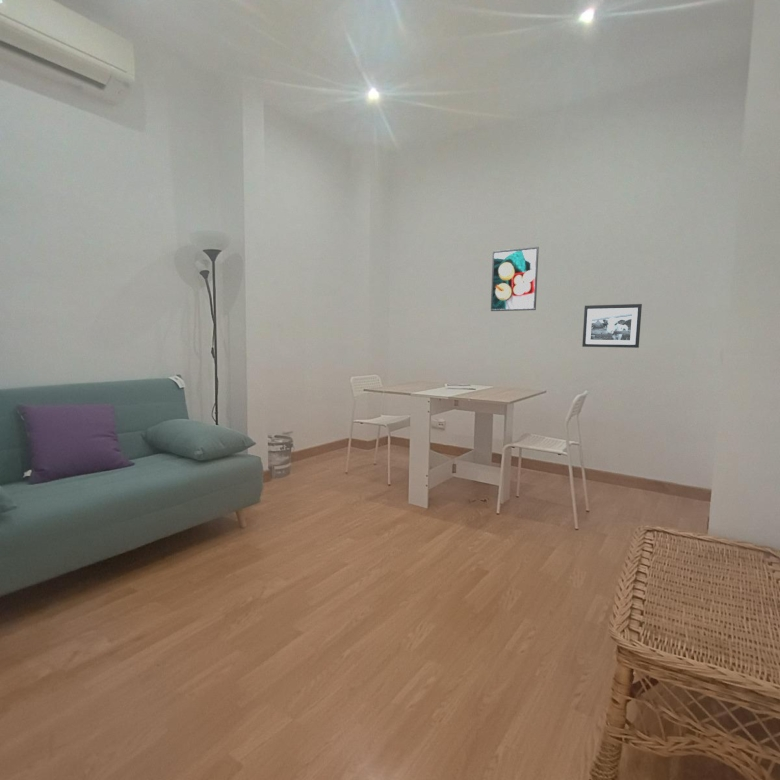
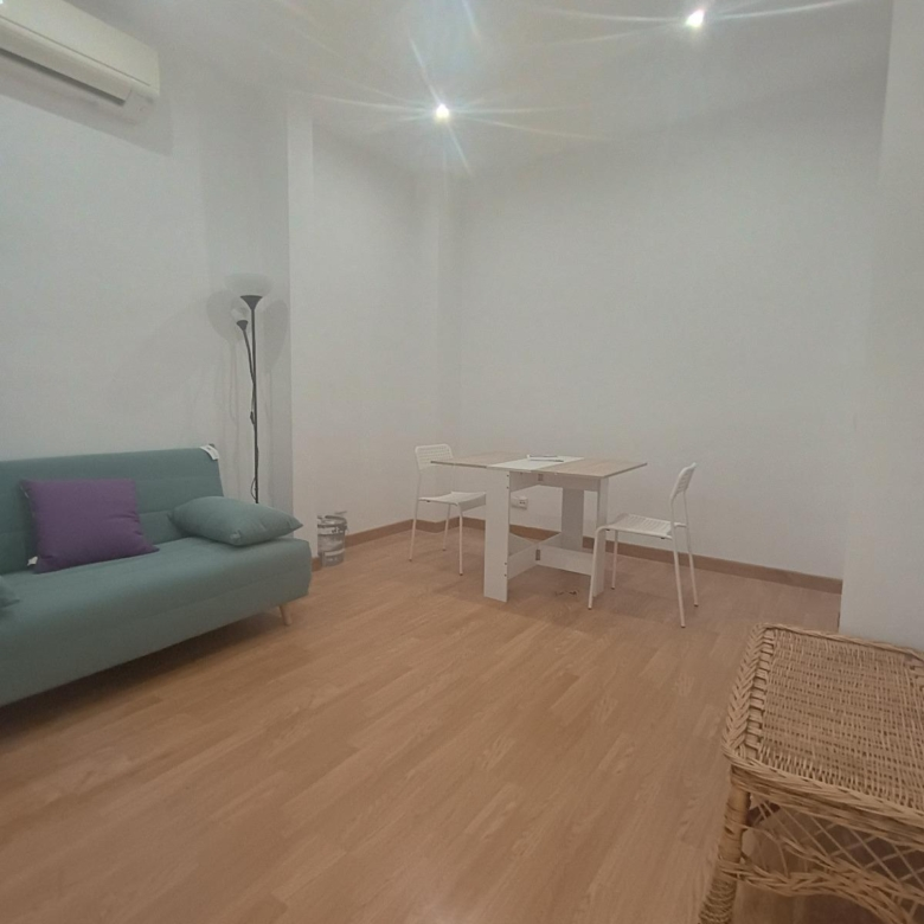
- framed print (513, 280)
- picture frame (611, 326)
